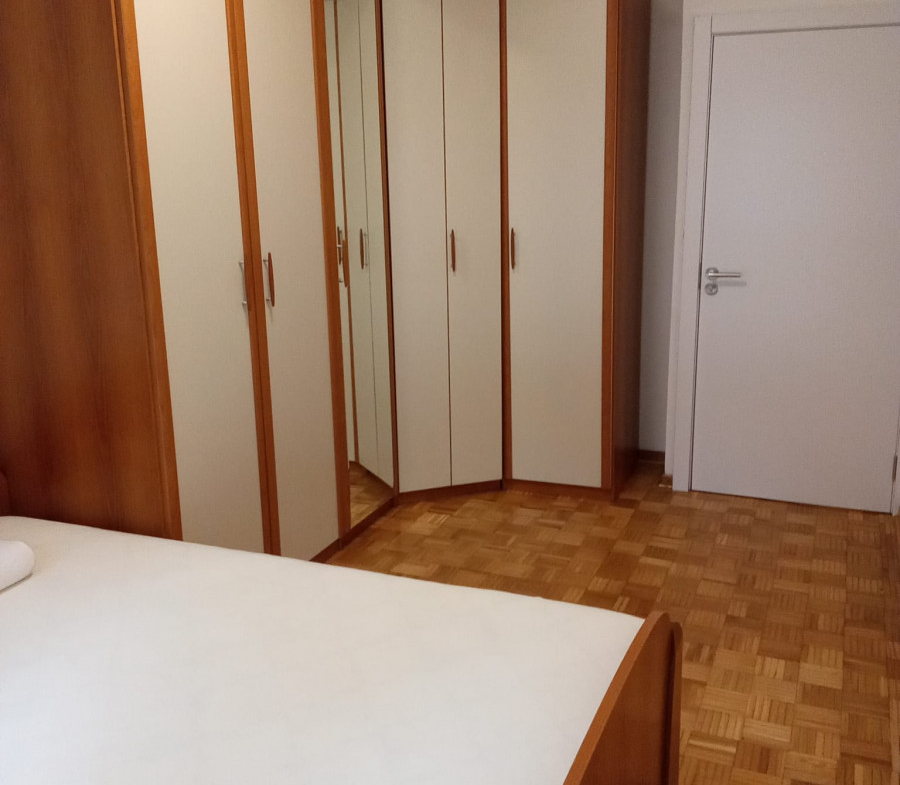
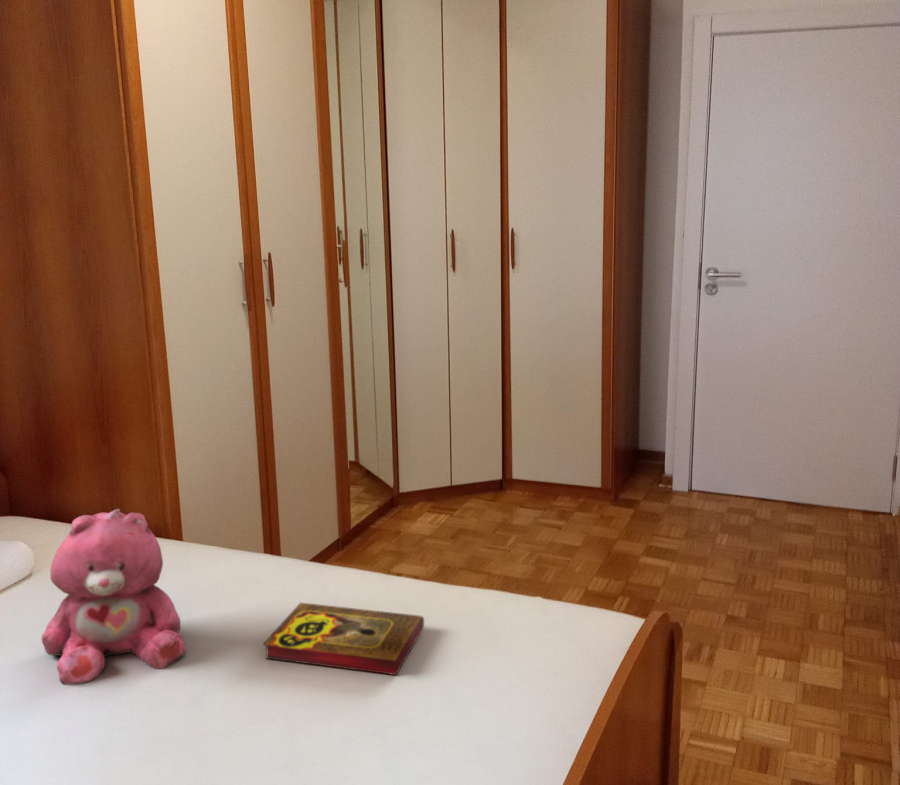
+ teddy bear (111, 584)
+ book (346, 636)
